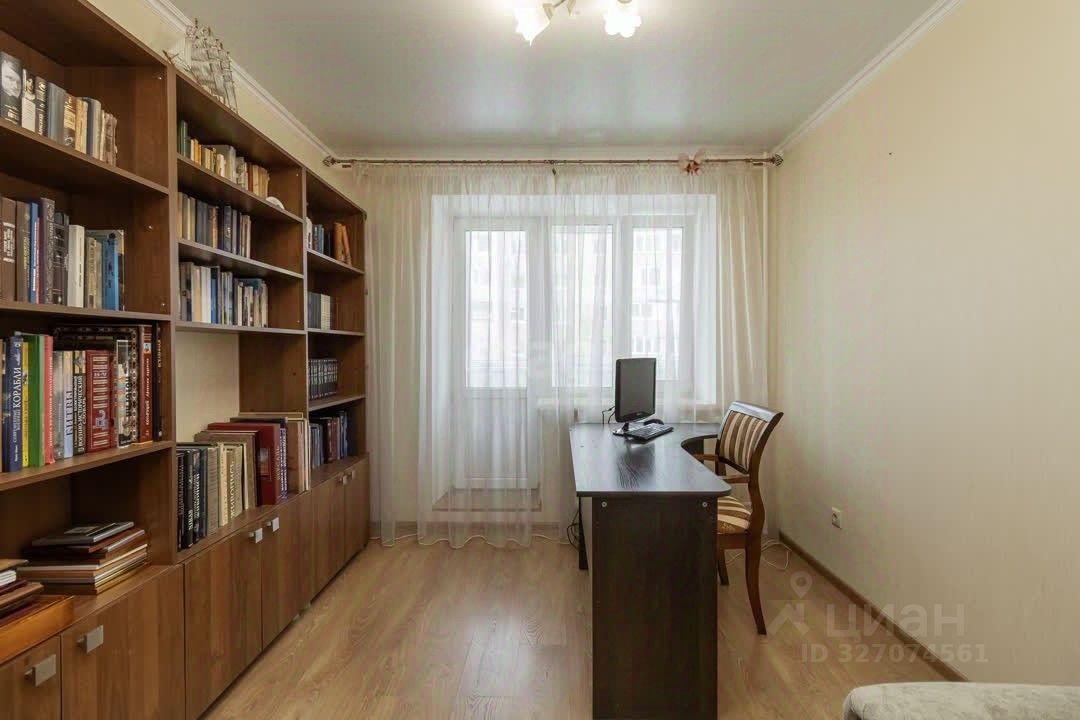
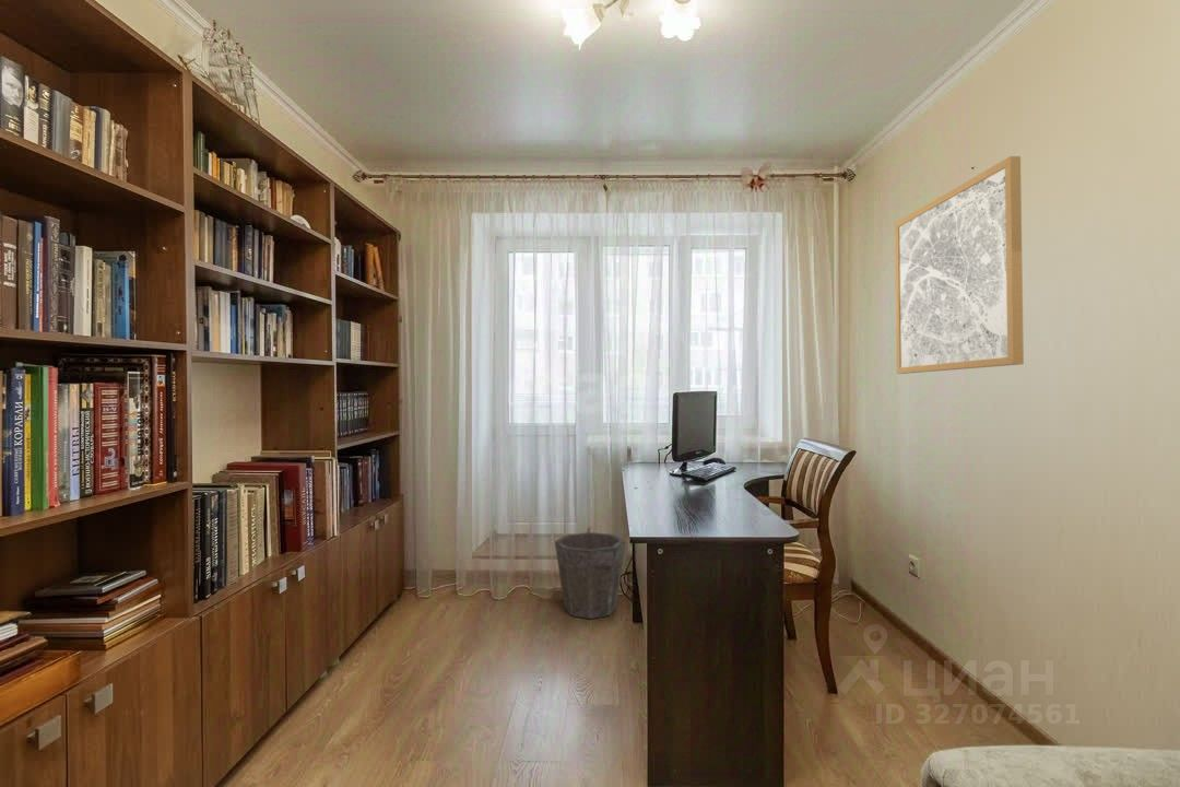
+ waste bin (590, 574)
+ wall art (948, 282)
